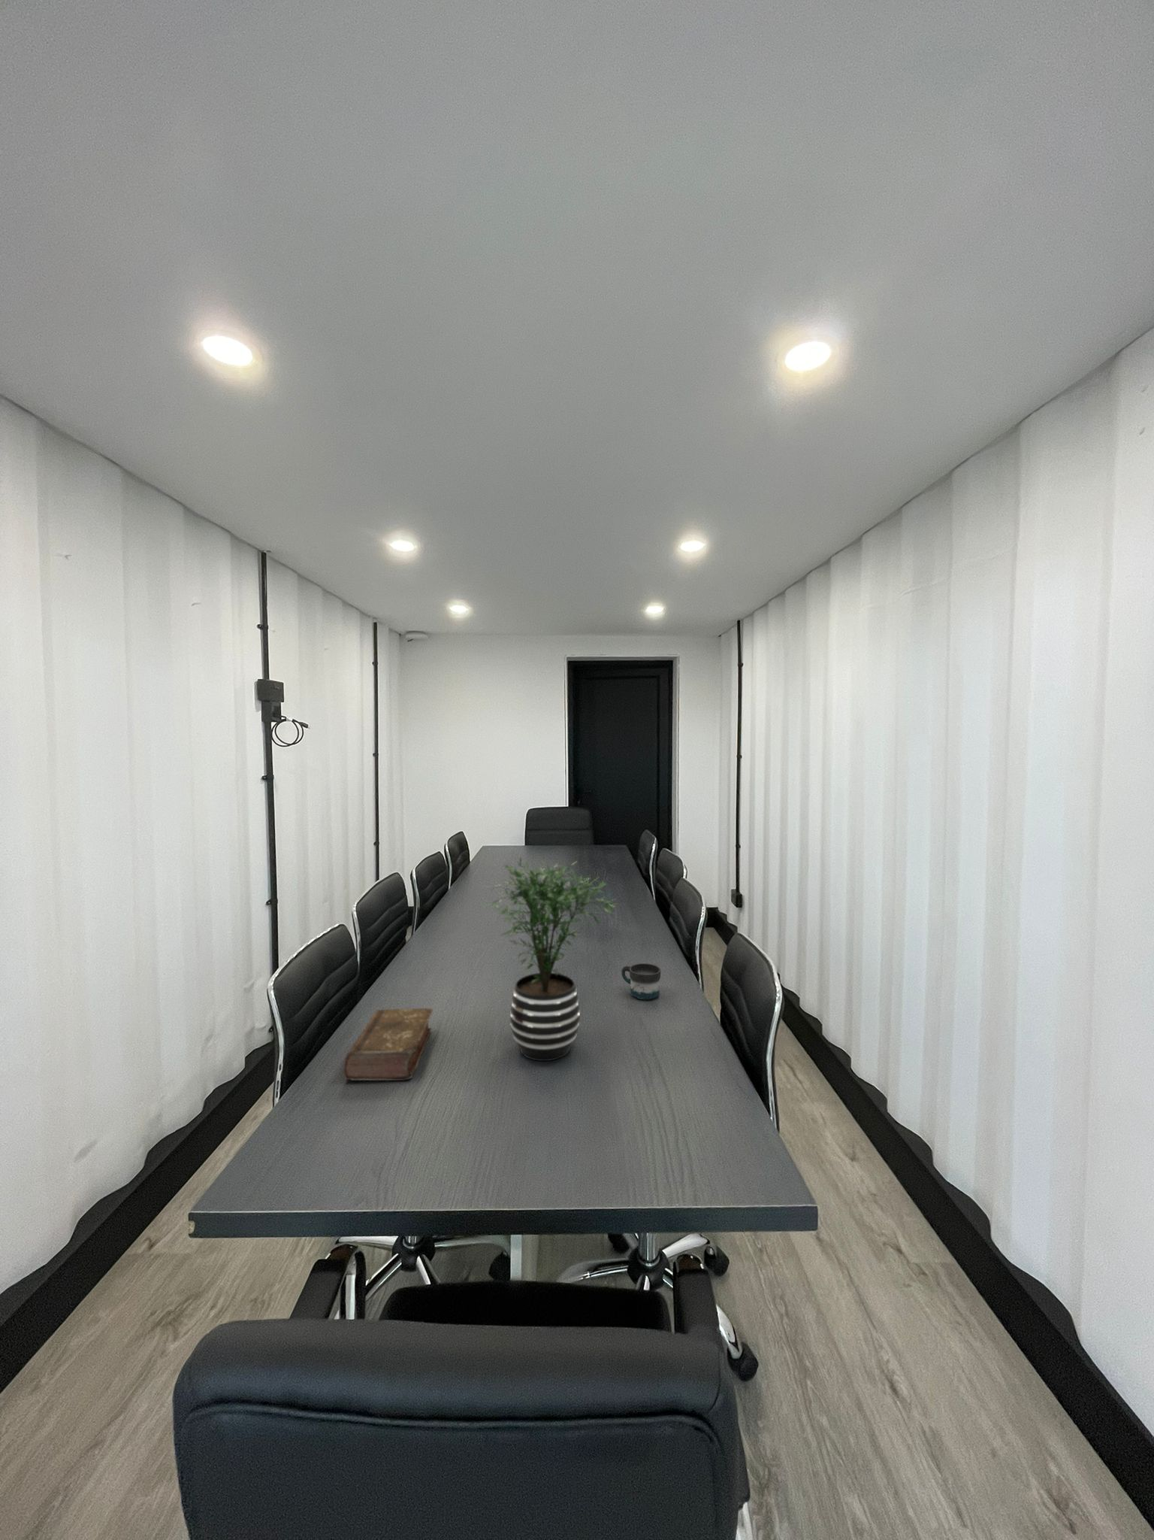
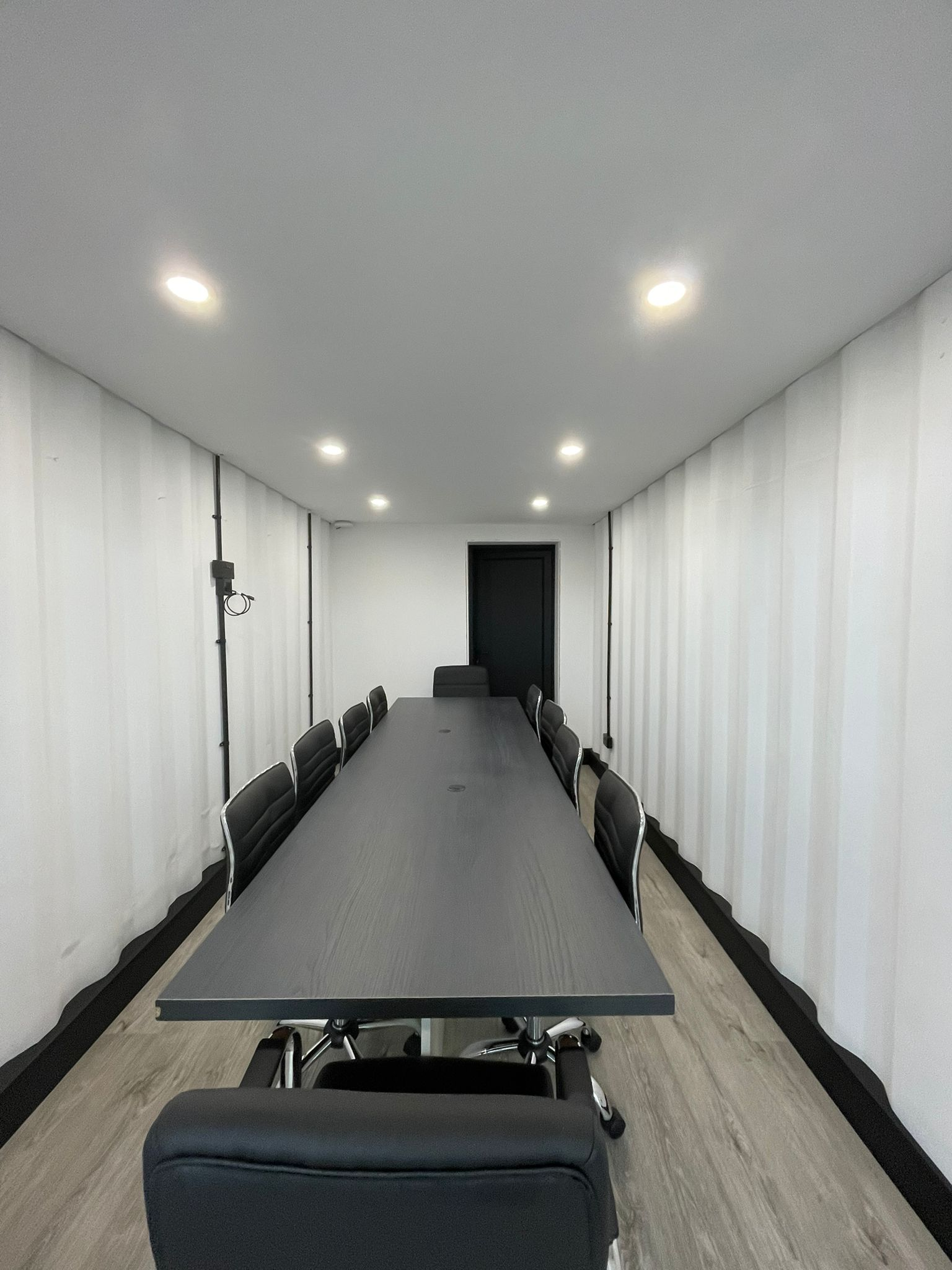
- mug (641, 981)
- potted plant (550, 953)
- book (392, 1040)
